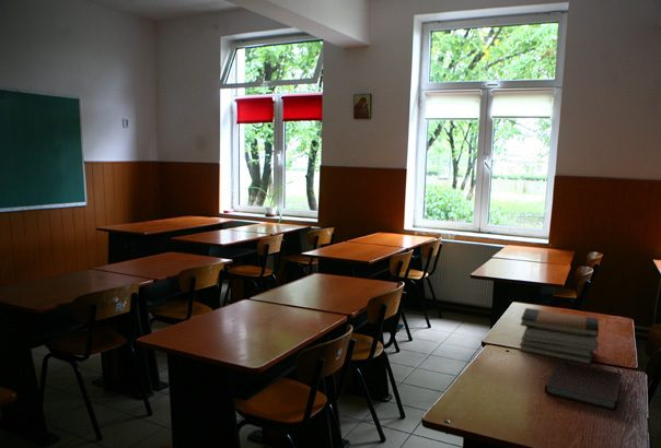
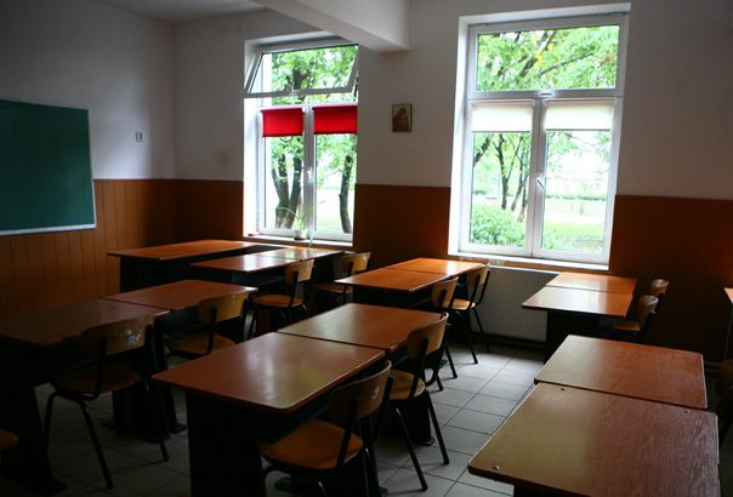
- book stack (558, 334)
- notebook (583, 382)
